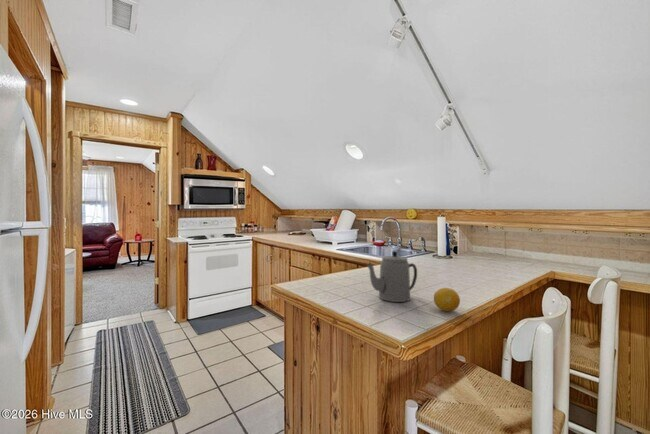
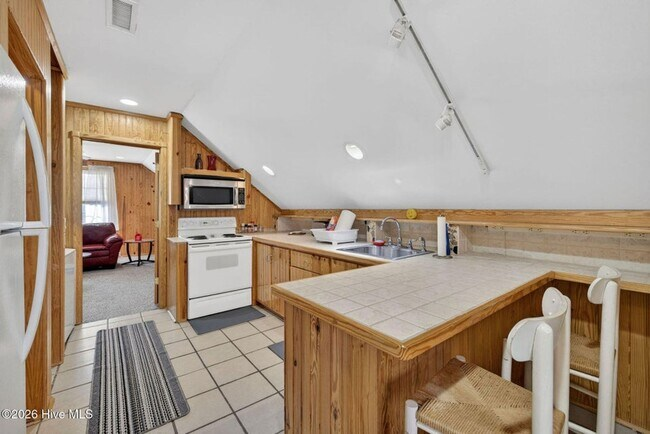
- fruit (446, 299)
- teapot (392, 274)
